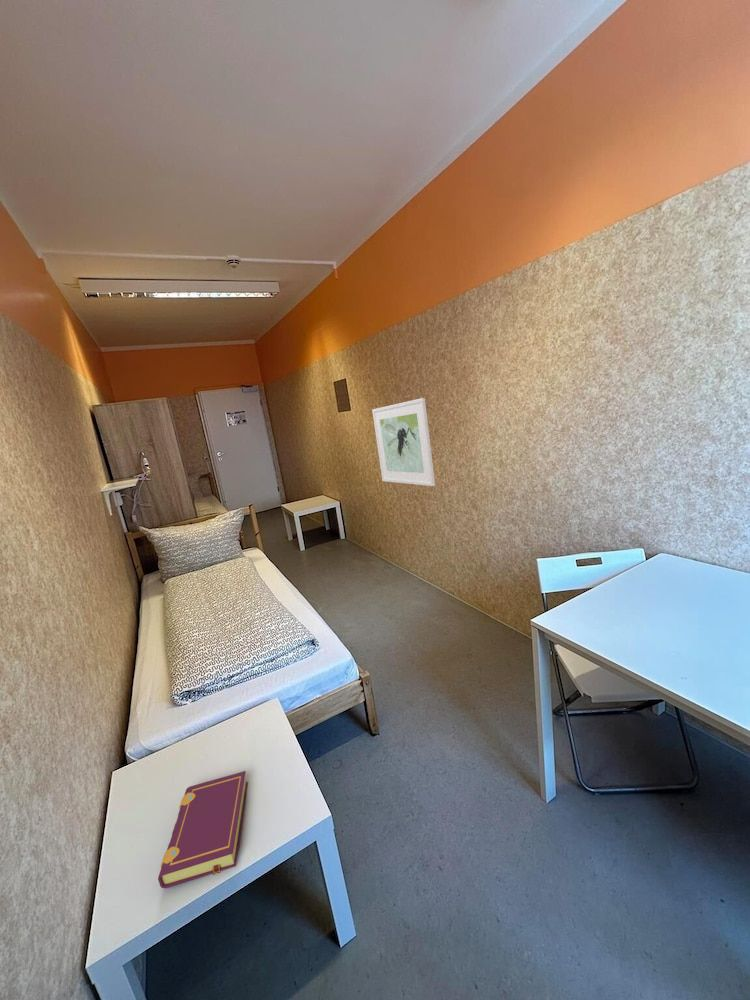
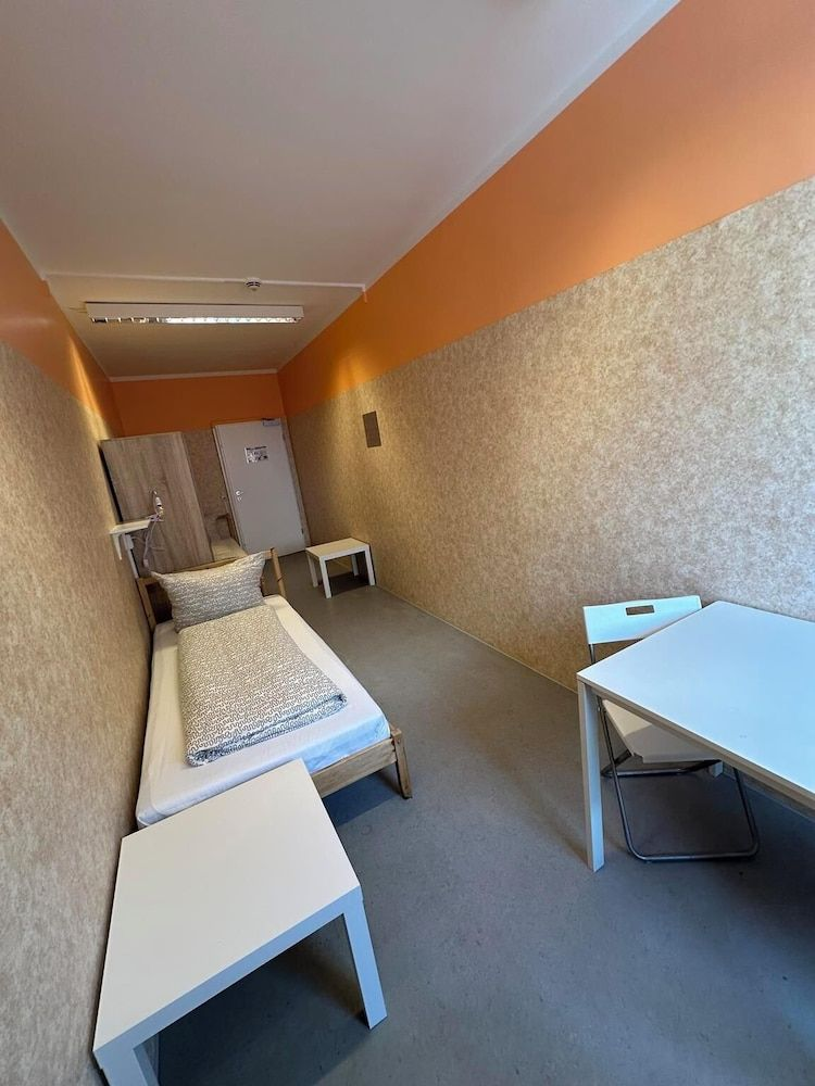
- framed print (401, 444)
- book (207, 824)
